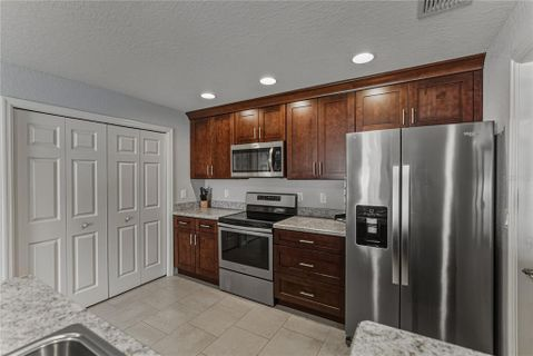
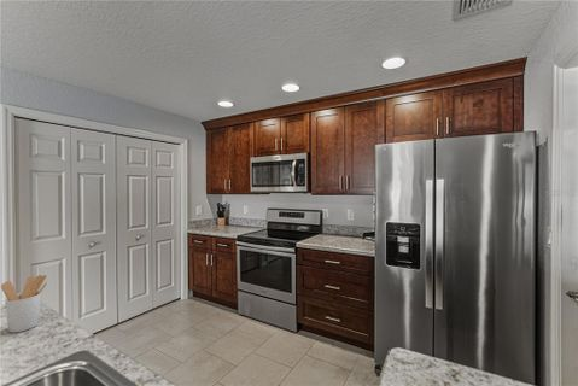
+ utensil holder (28, 300)
